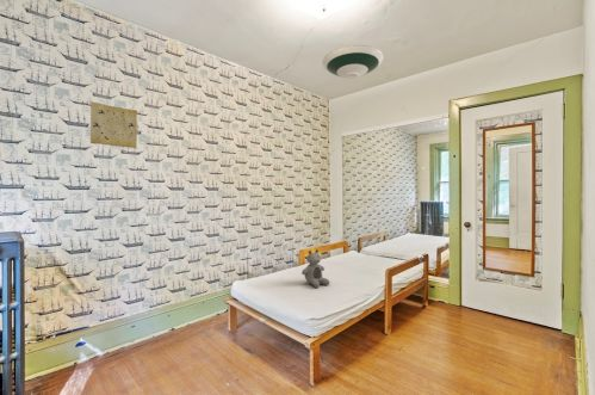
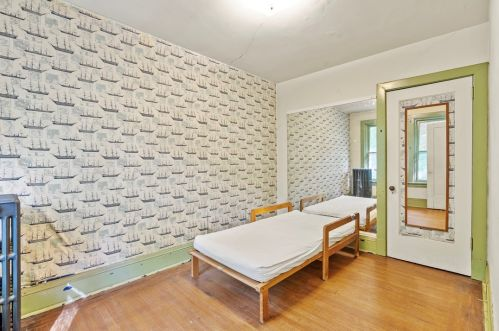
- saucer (352, 68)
- map (114, 125)
- teddy bear (316, 267)
